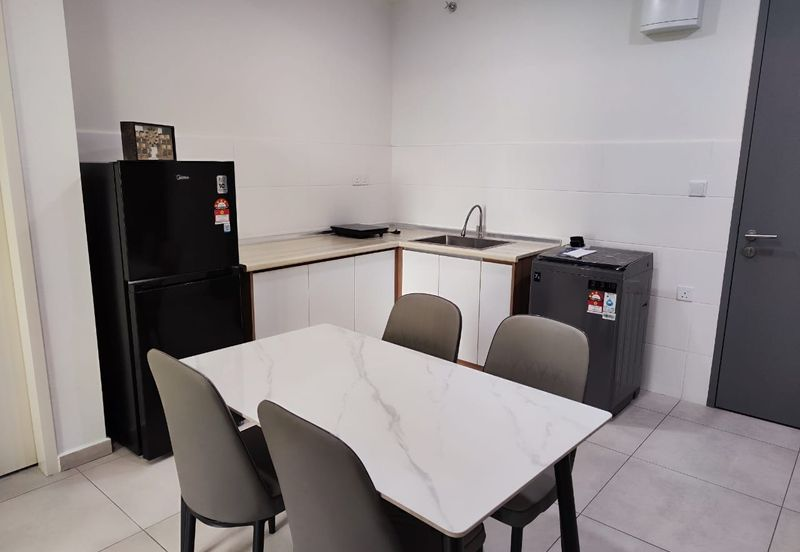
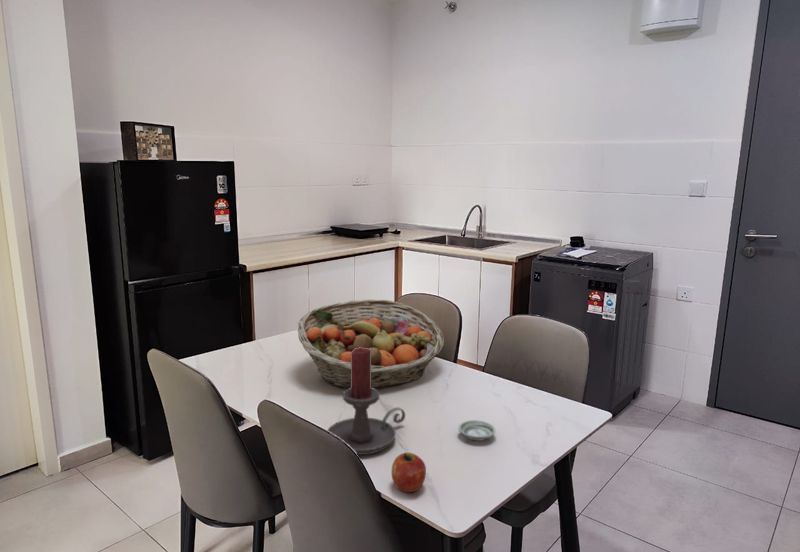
+ fruit basket (371, 342)
+ candle holder (369, 392)
+ apple (408, 470)
+ saucer (476, 432)
